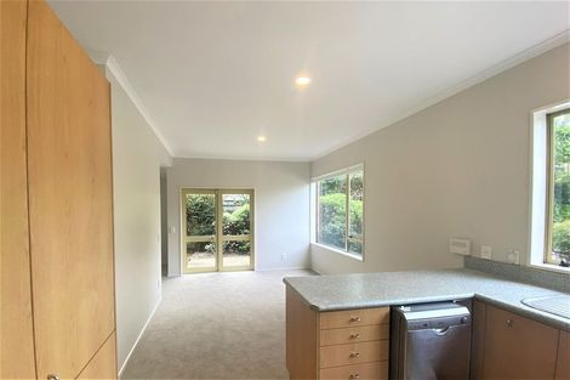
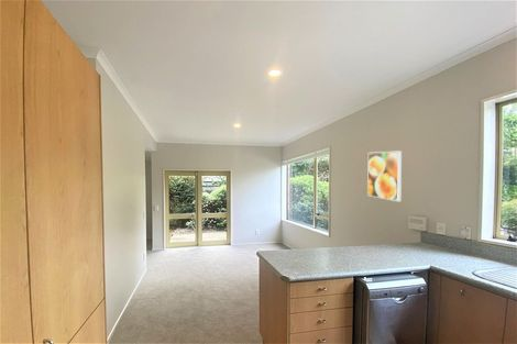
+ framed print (383, 175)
